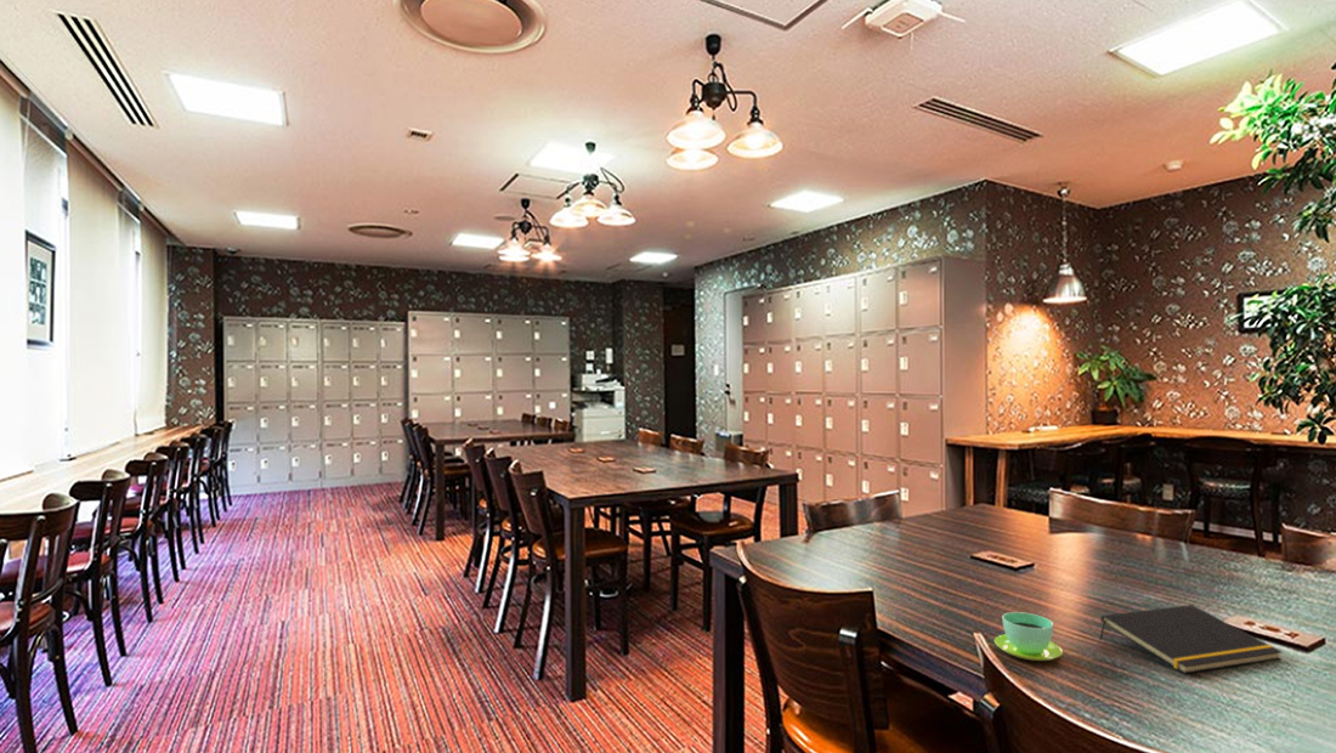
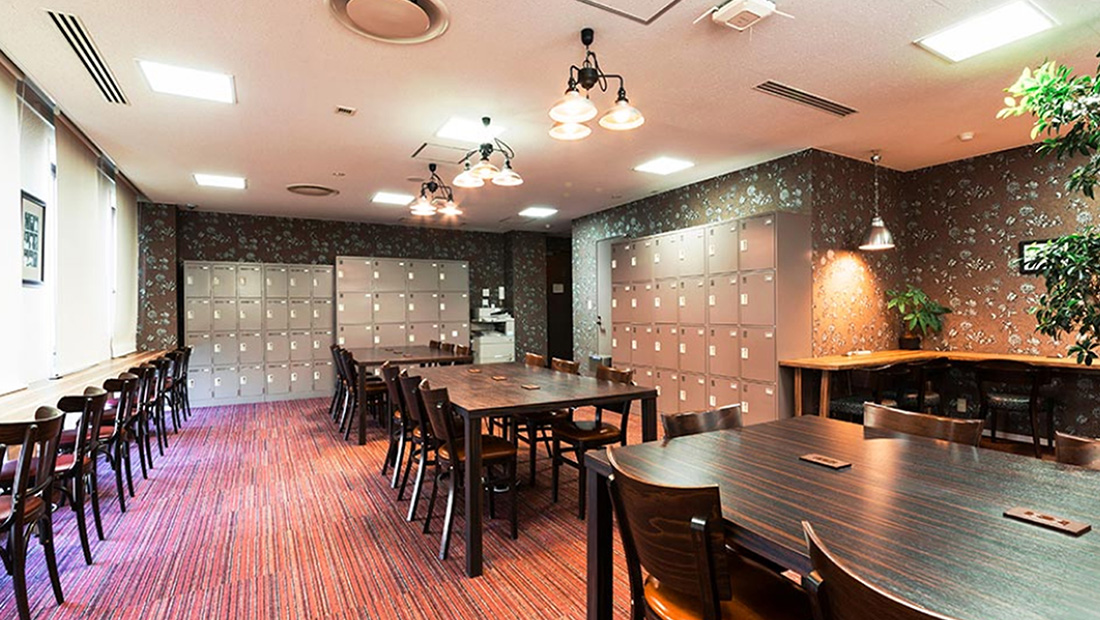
- notepad (1188, 635)
- cup (1028, 635)
